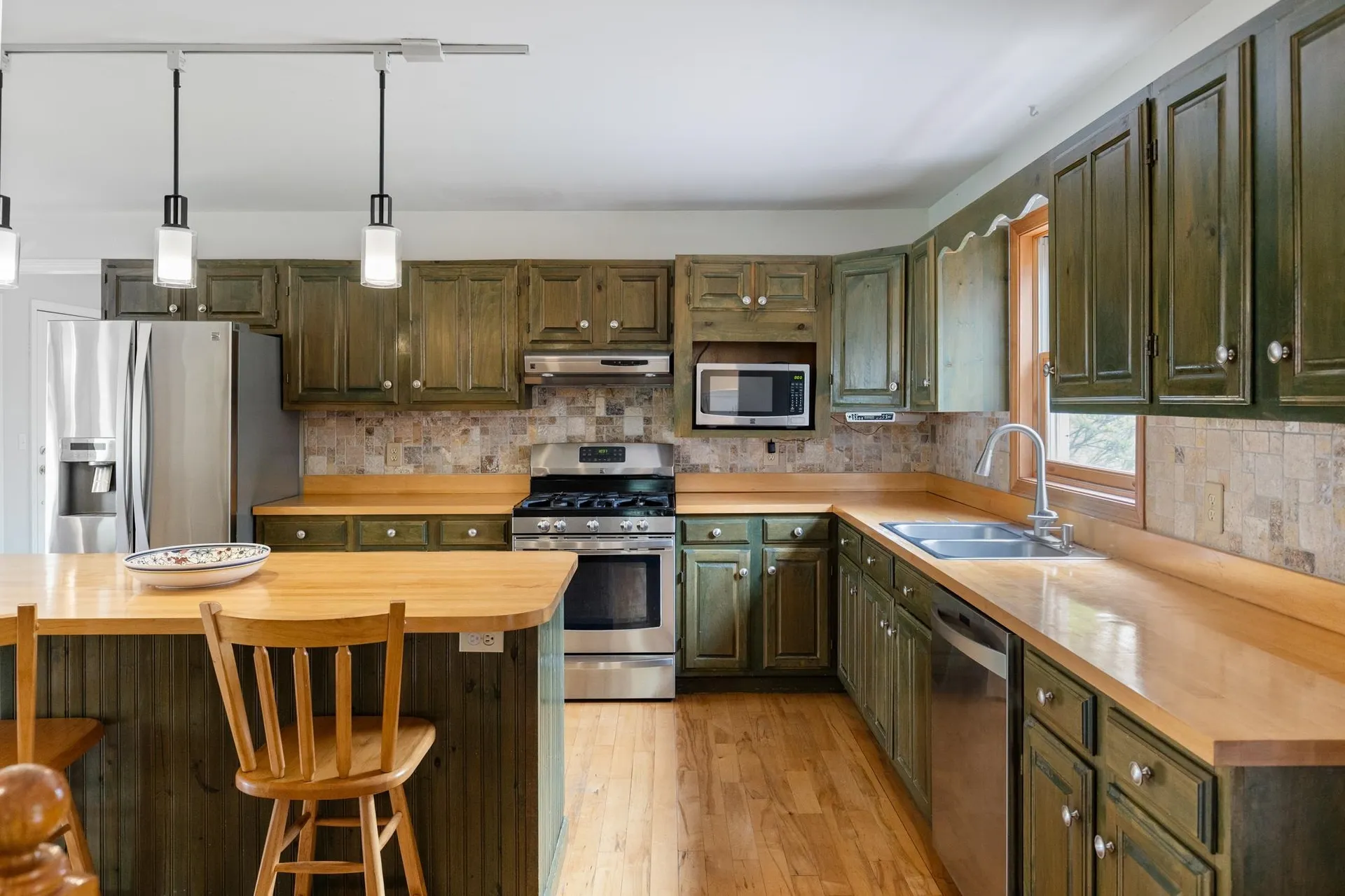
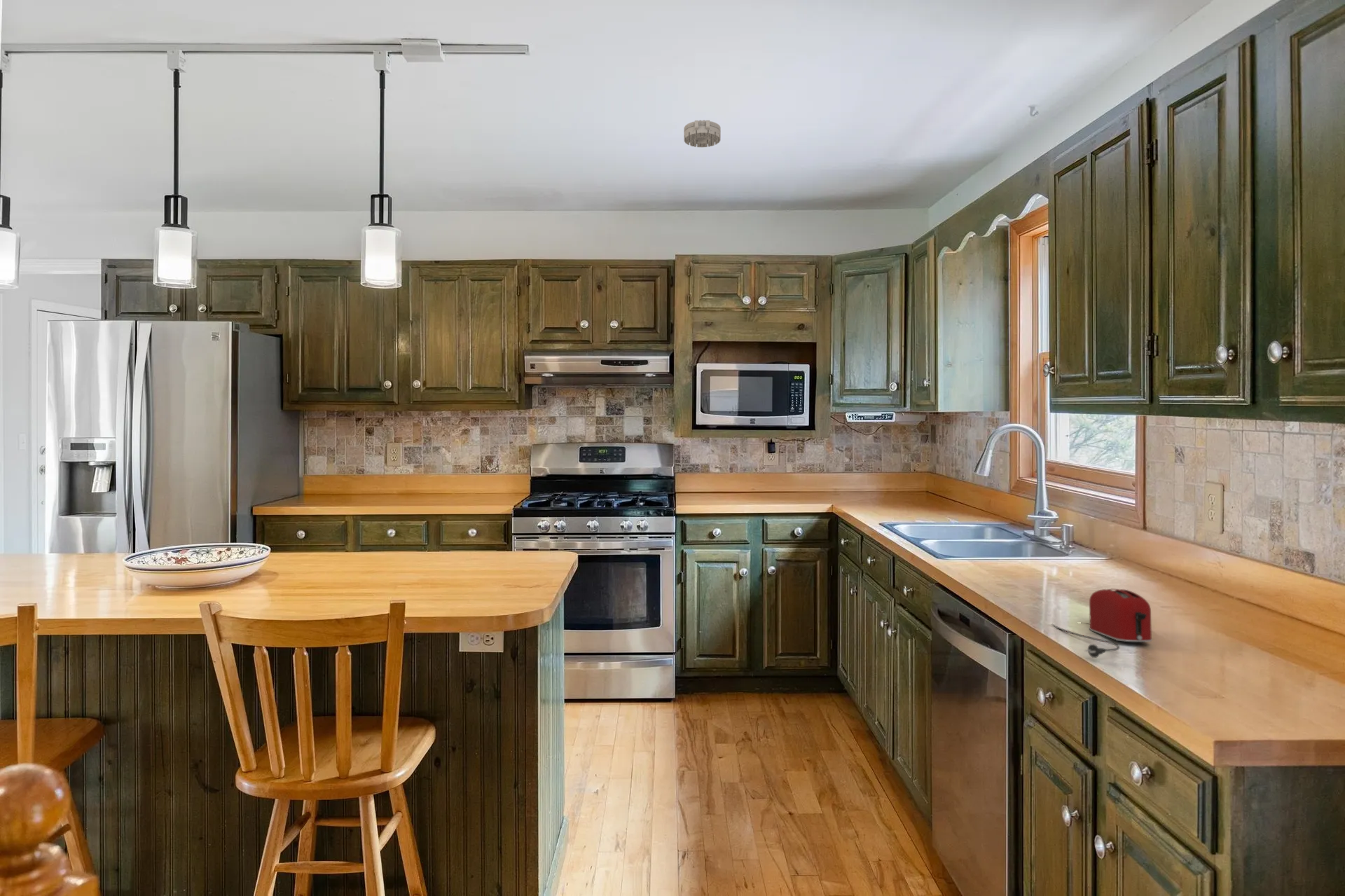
+ smoke detector (702, 133)
+ toaster (1098, 616)
